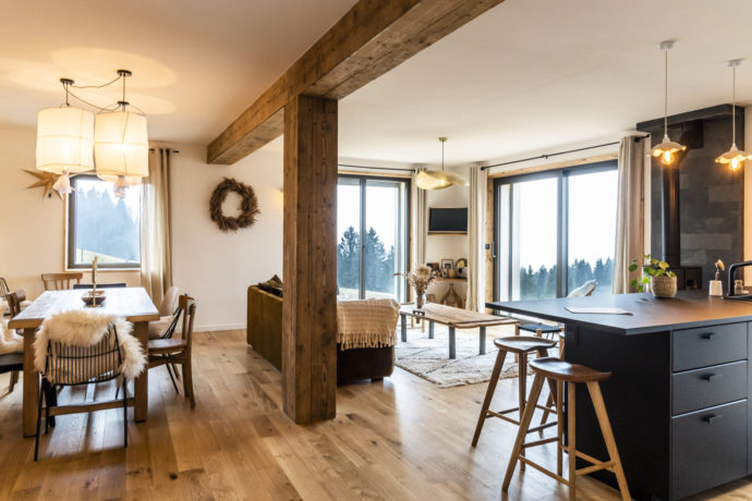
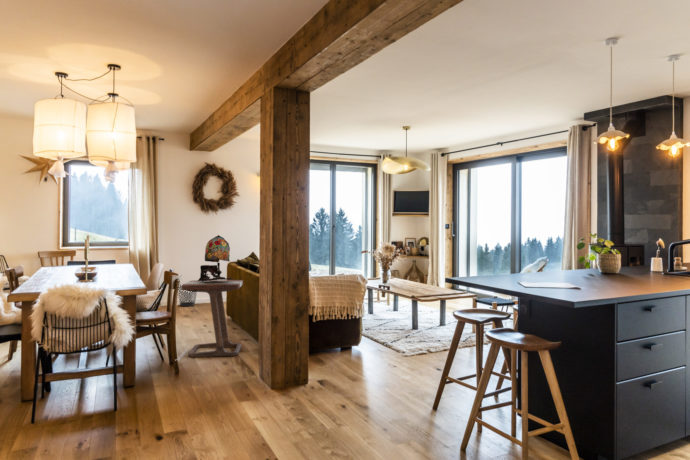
+ wastebasket (187, 295)
+ side table (212, 316)
+ table lamp (217, 258)
